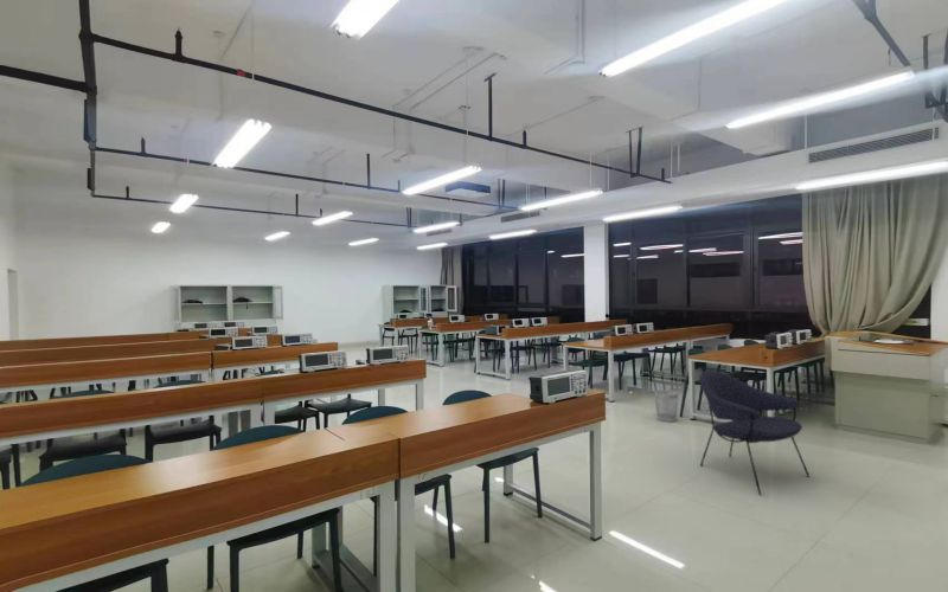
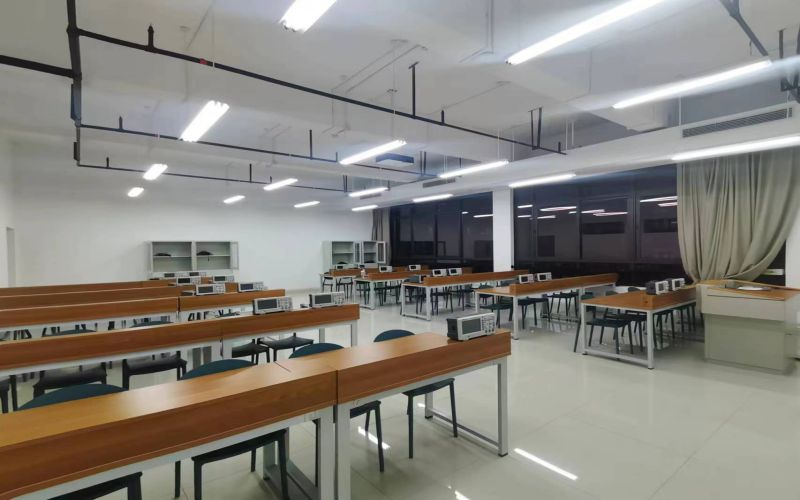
- wastebasket (666, 406)
- chair (745, 424)
